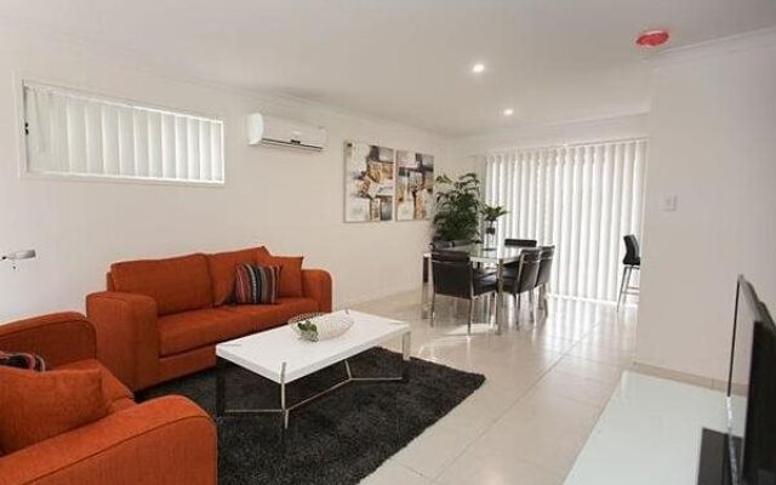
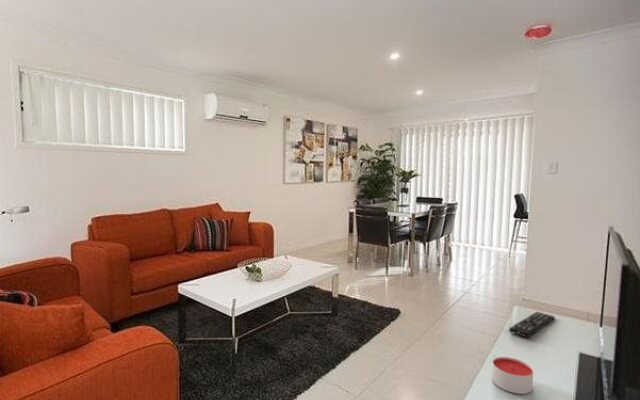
+ remote control (532, 323)
+ candle (512, 373)
